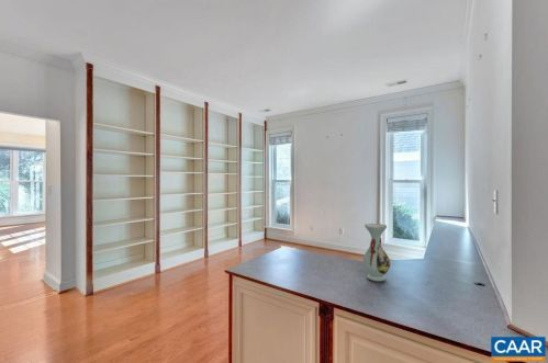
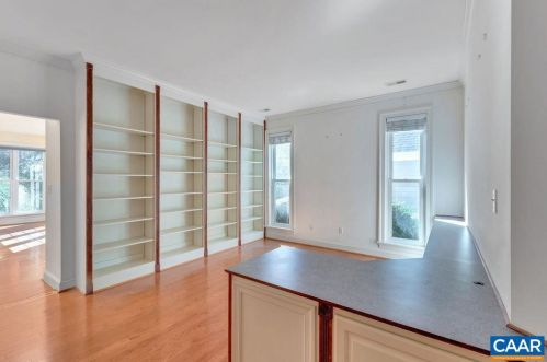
- vase (376, 251)
